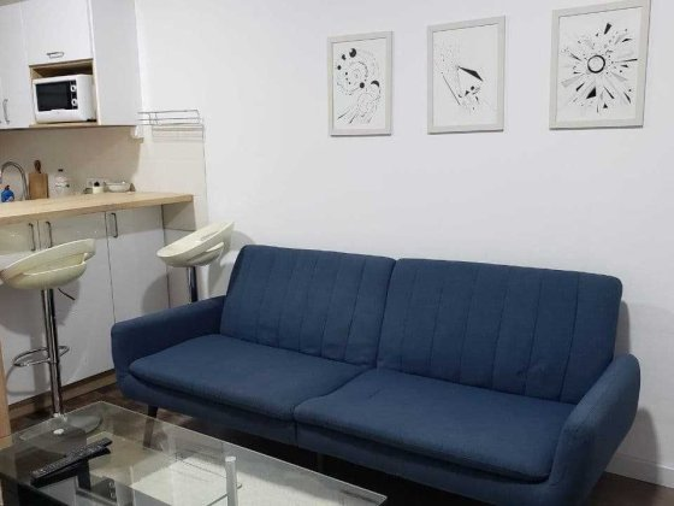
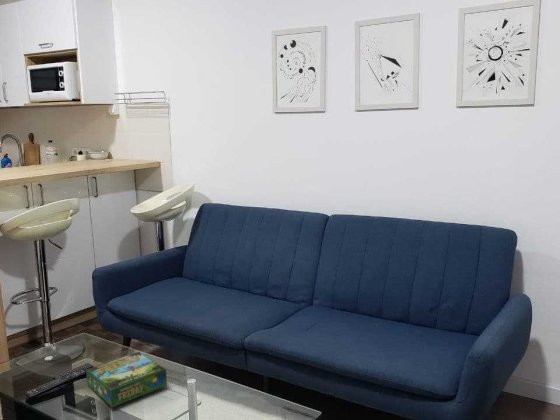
+ board game (126, 377)
